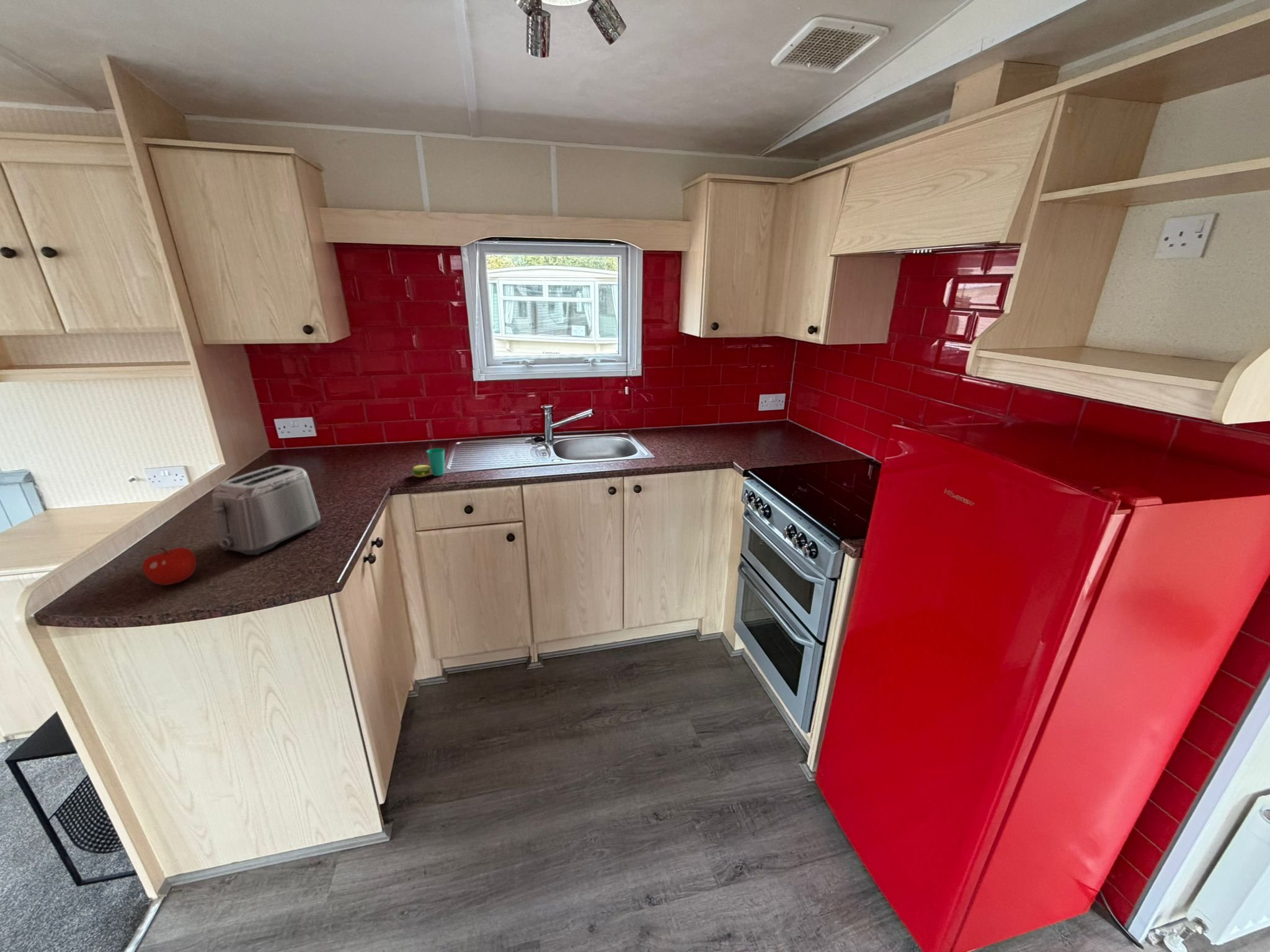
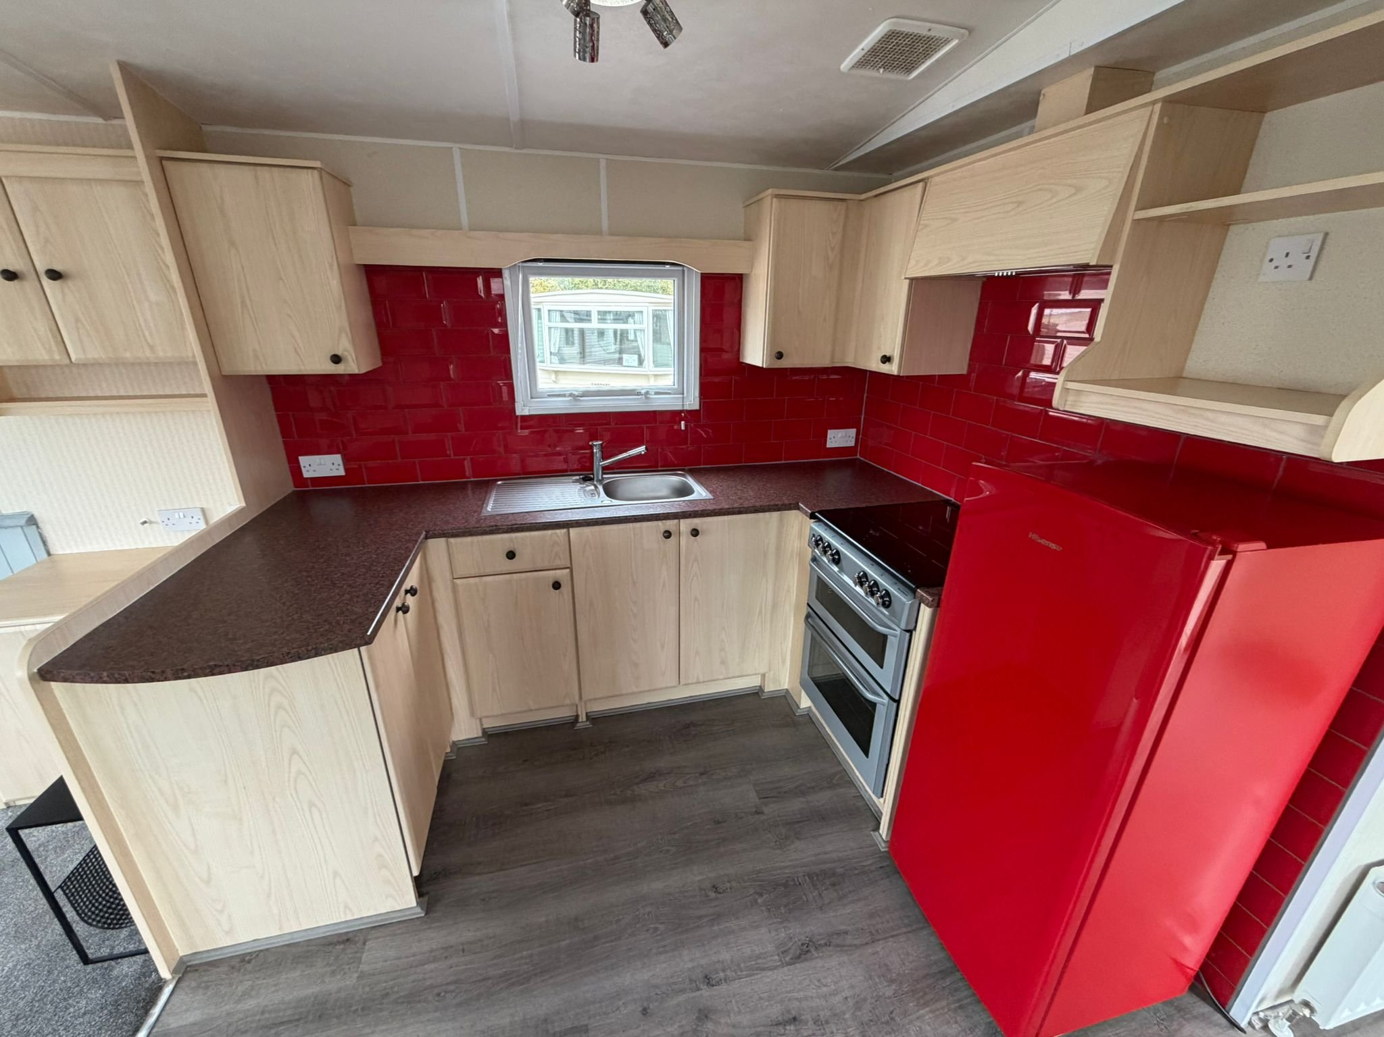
- fruit (170, 564)
- toaster (271, 506)
- cup (430, 463)
